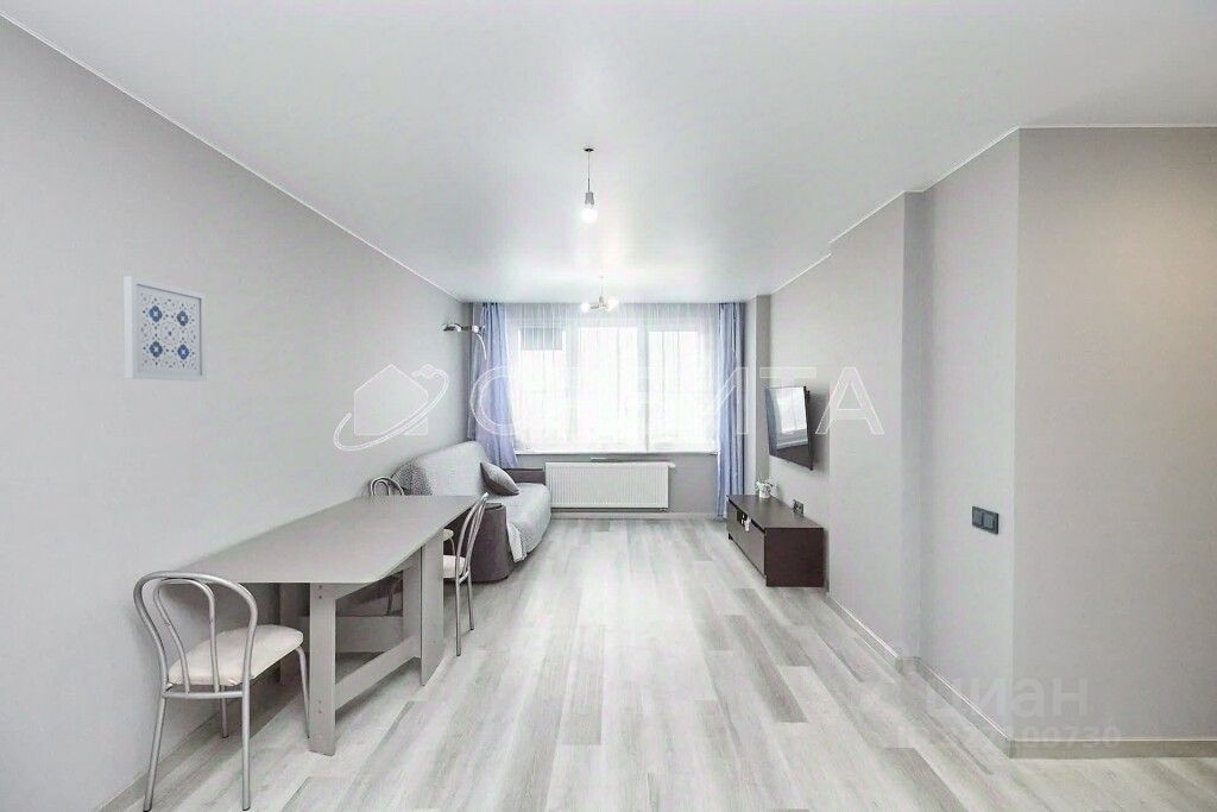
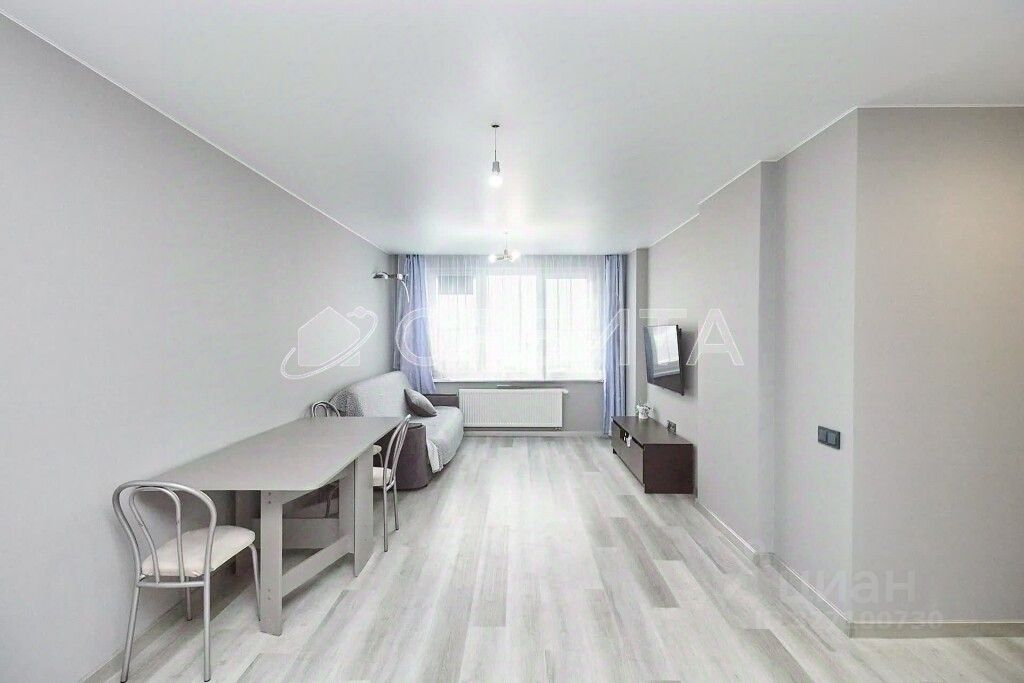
- wall art (168, 332)
